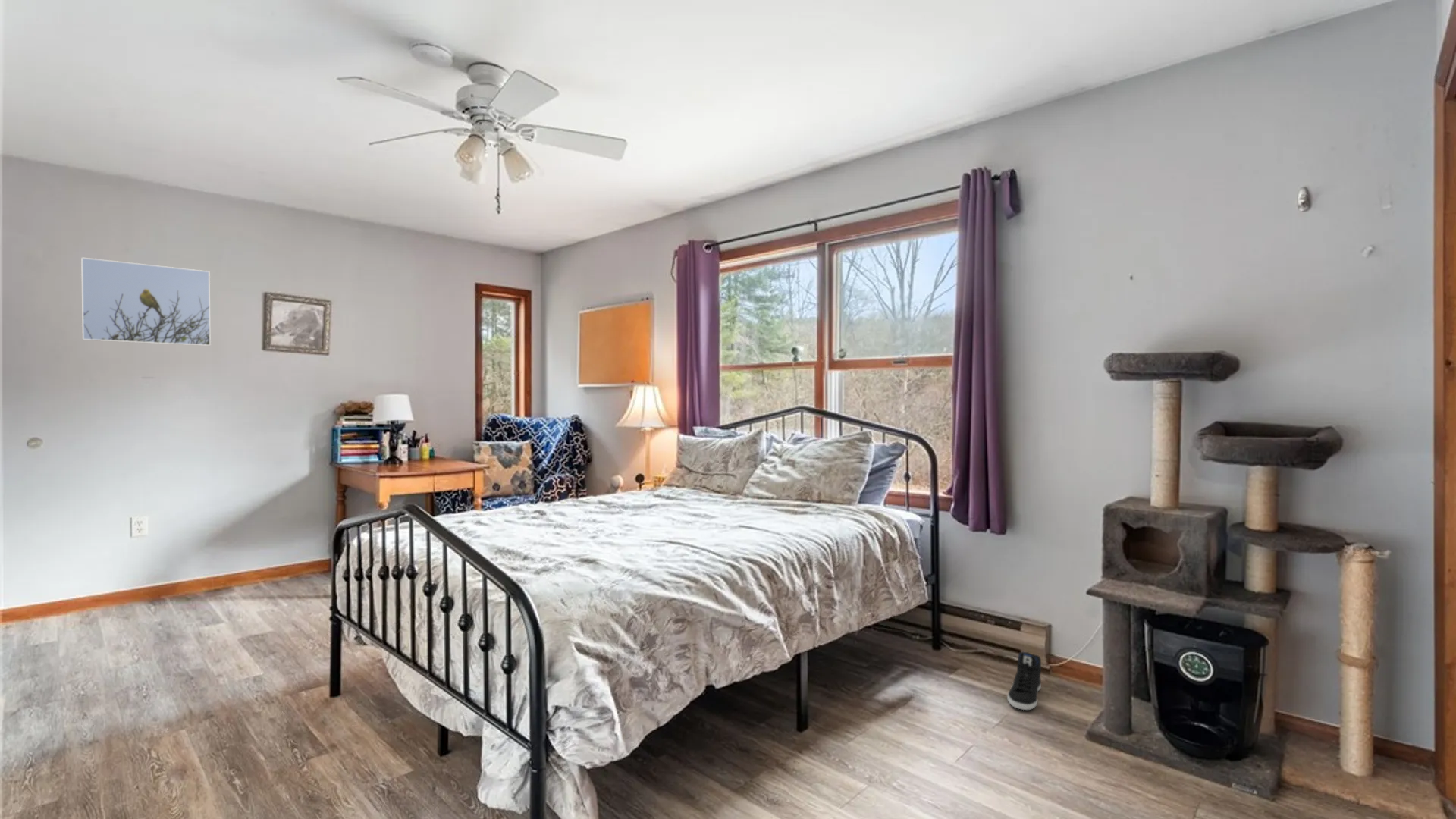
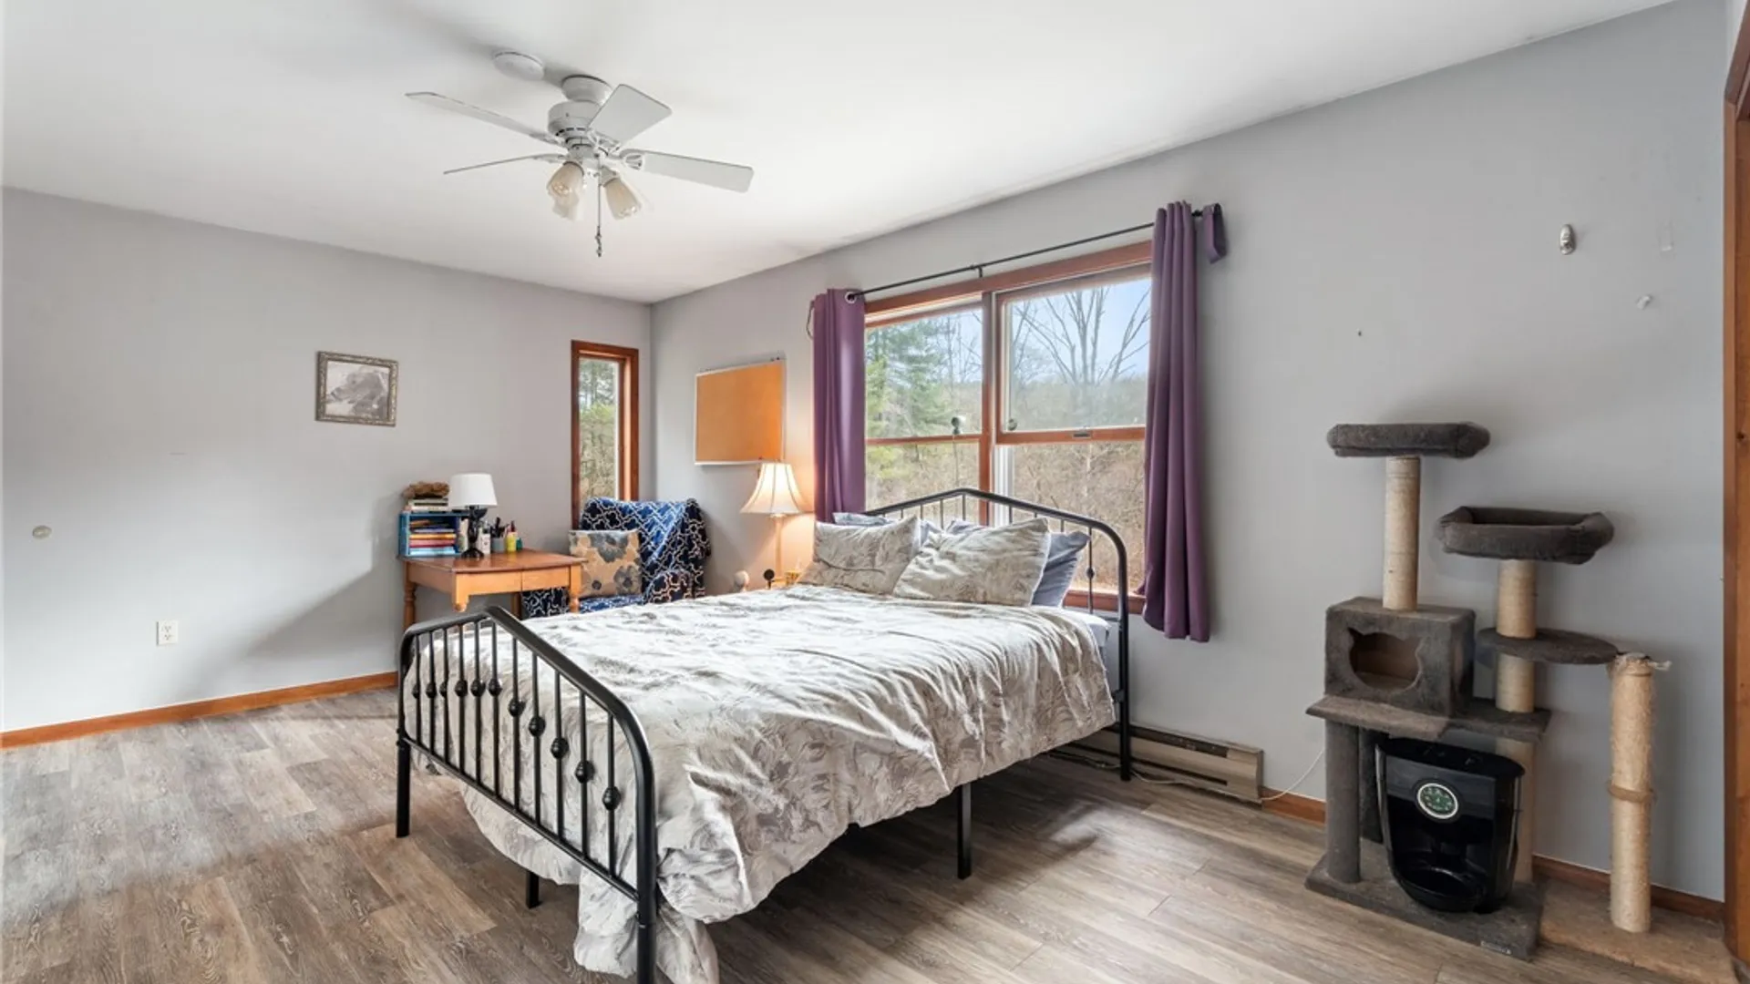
- sneaker (1024, 676)
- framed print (149, 303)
